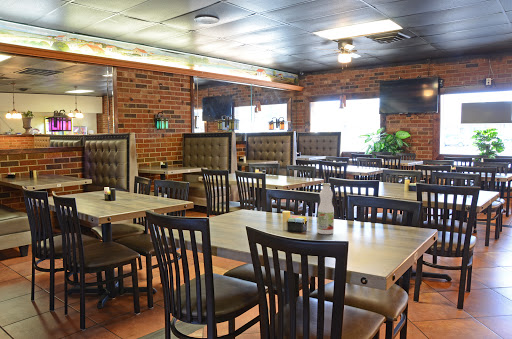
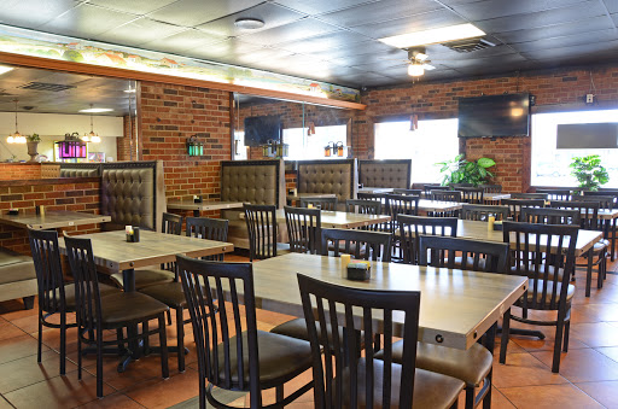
- juice bottle (325, 208)
